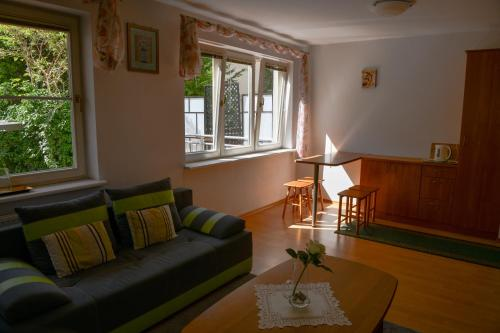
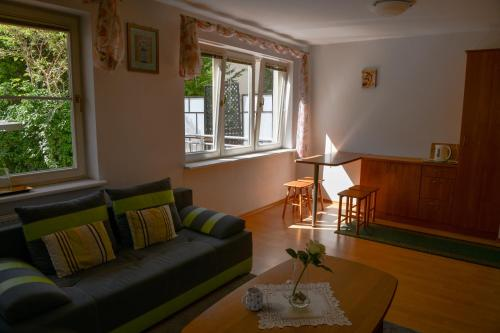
+ mug (251, 299)
